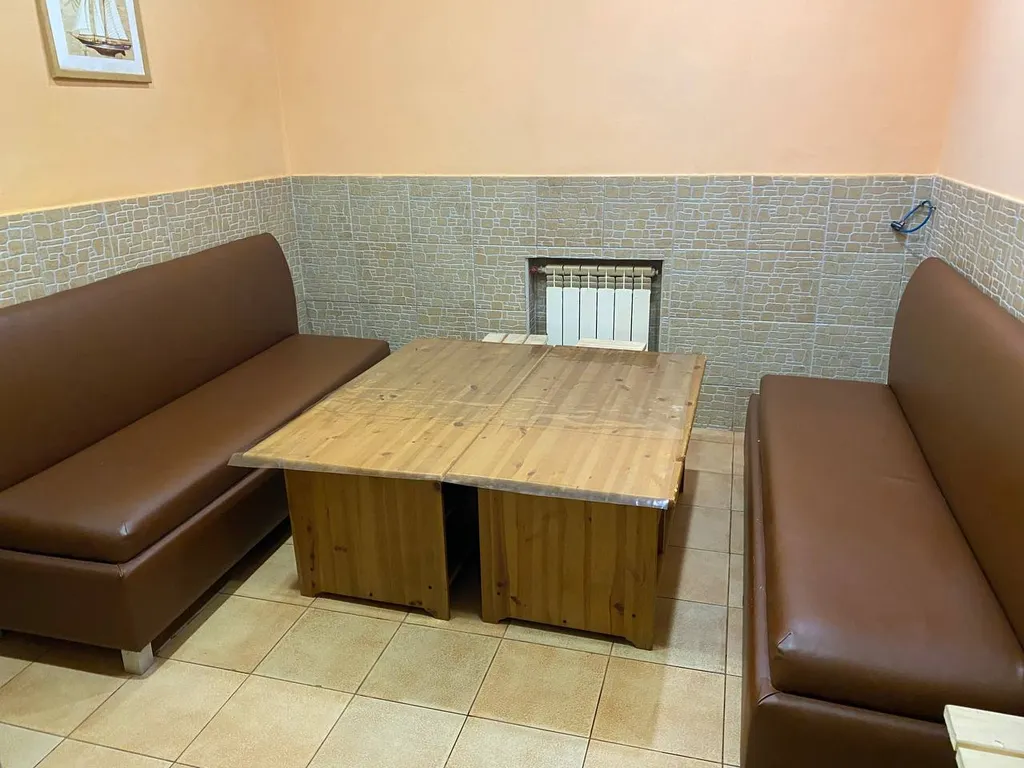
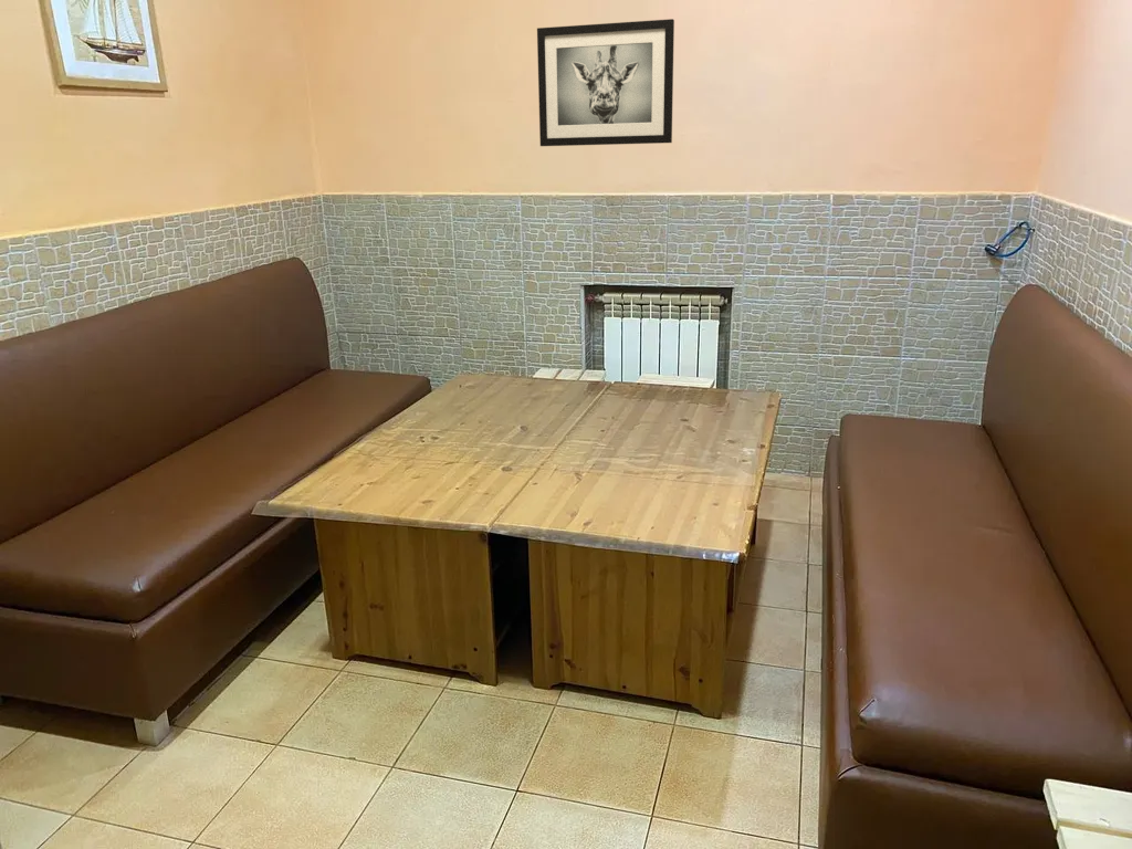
+ wall art (604, 85)
